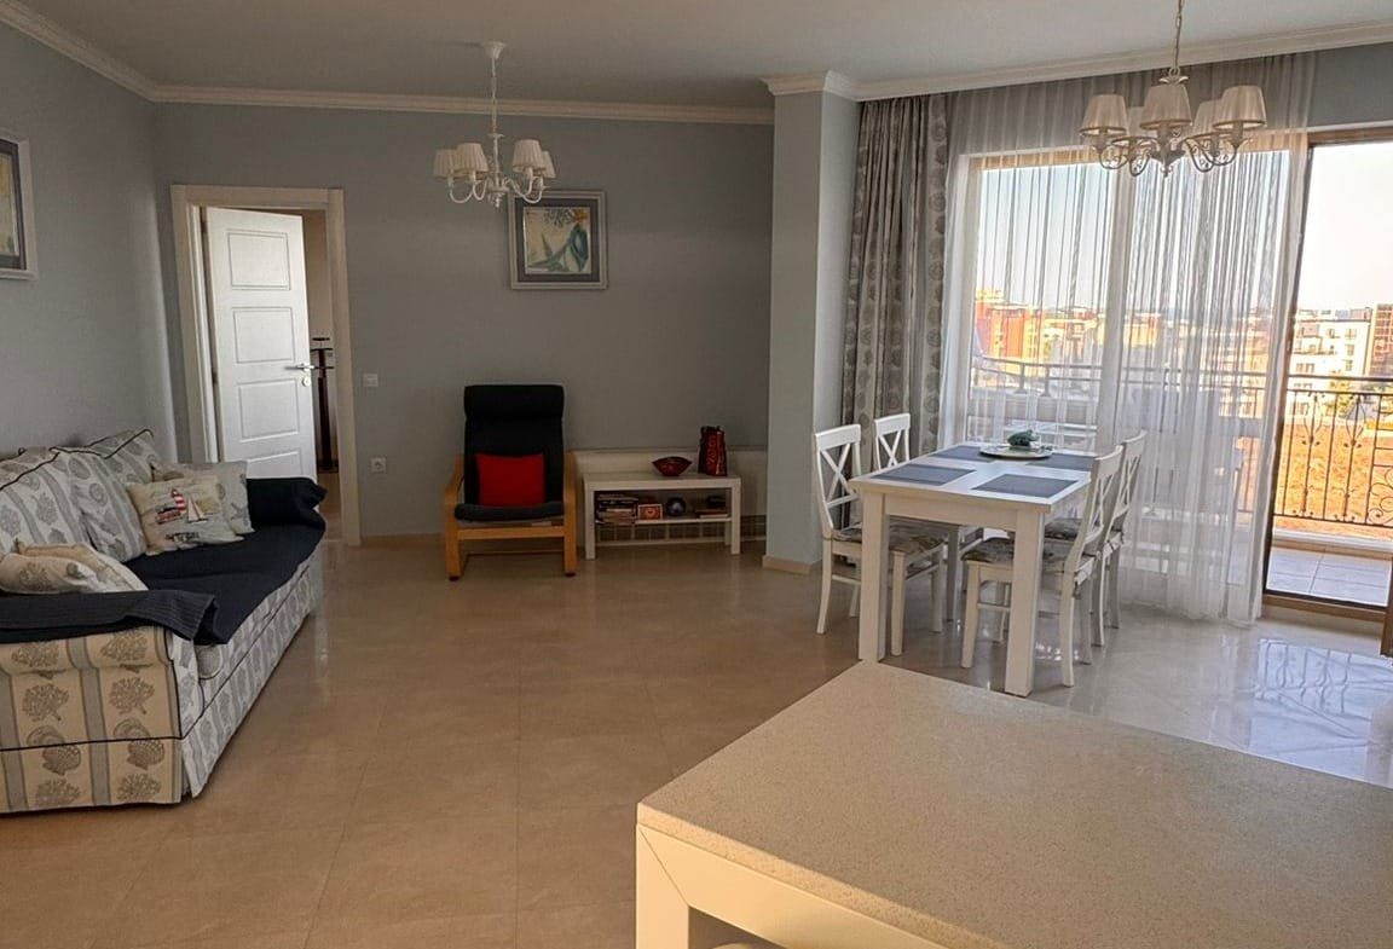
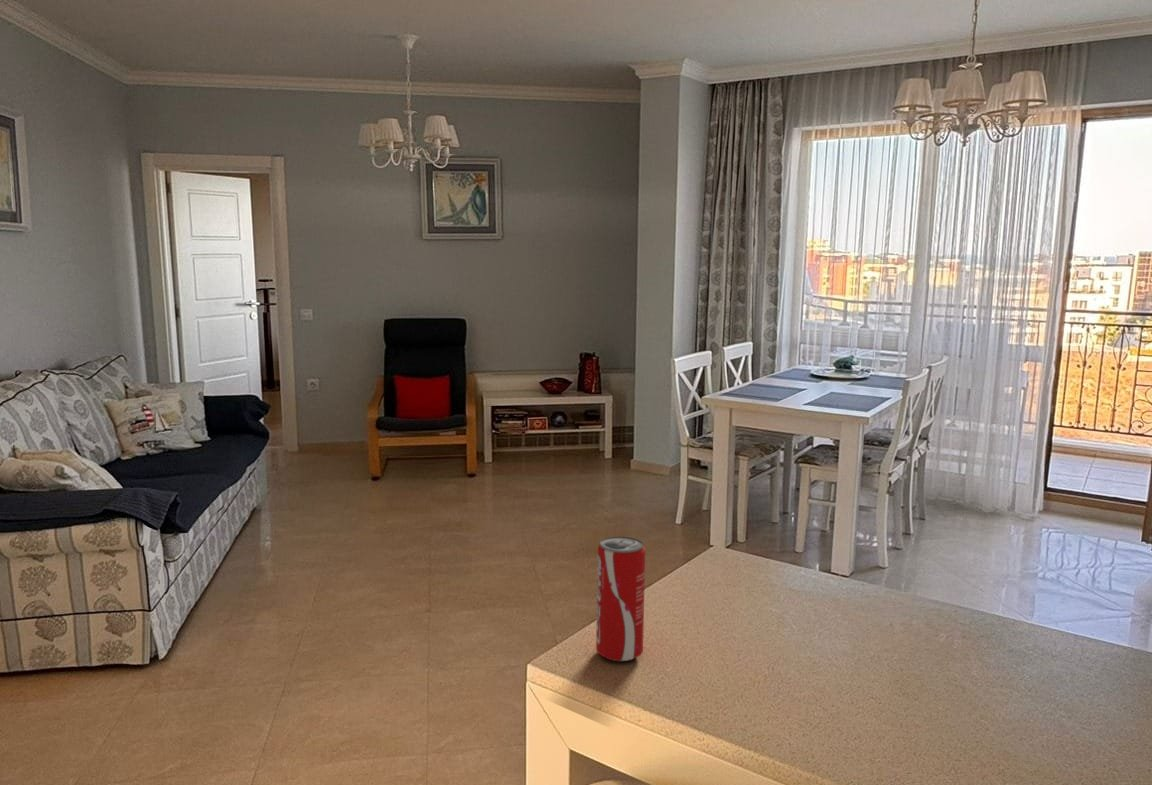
+ beverage can (620, 598)
